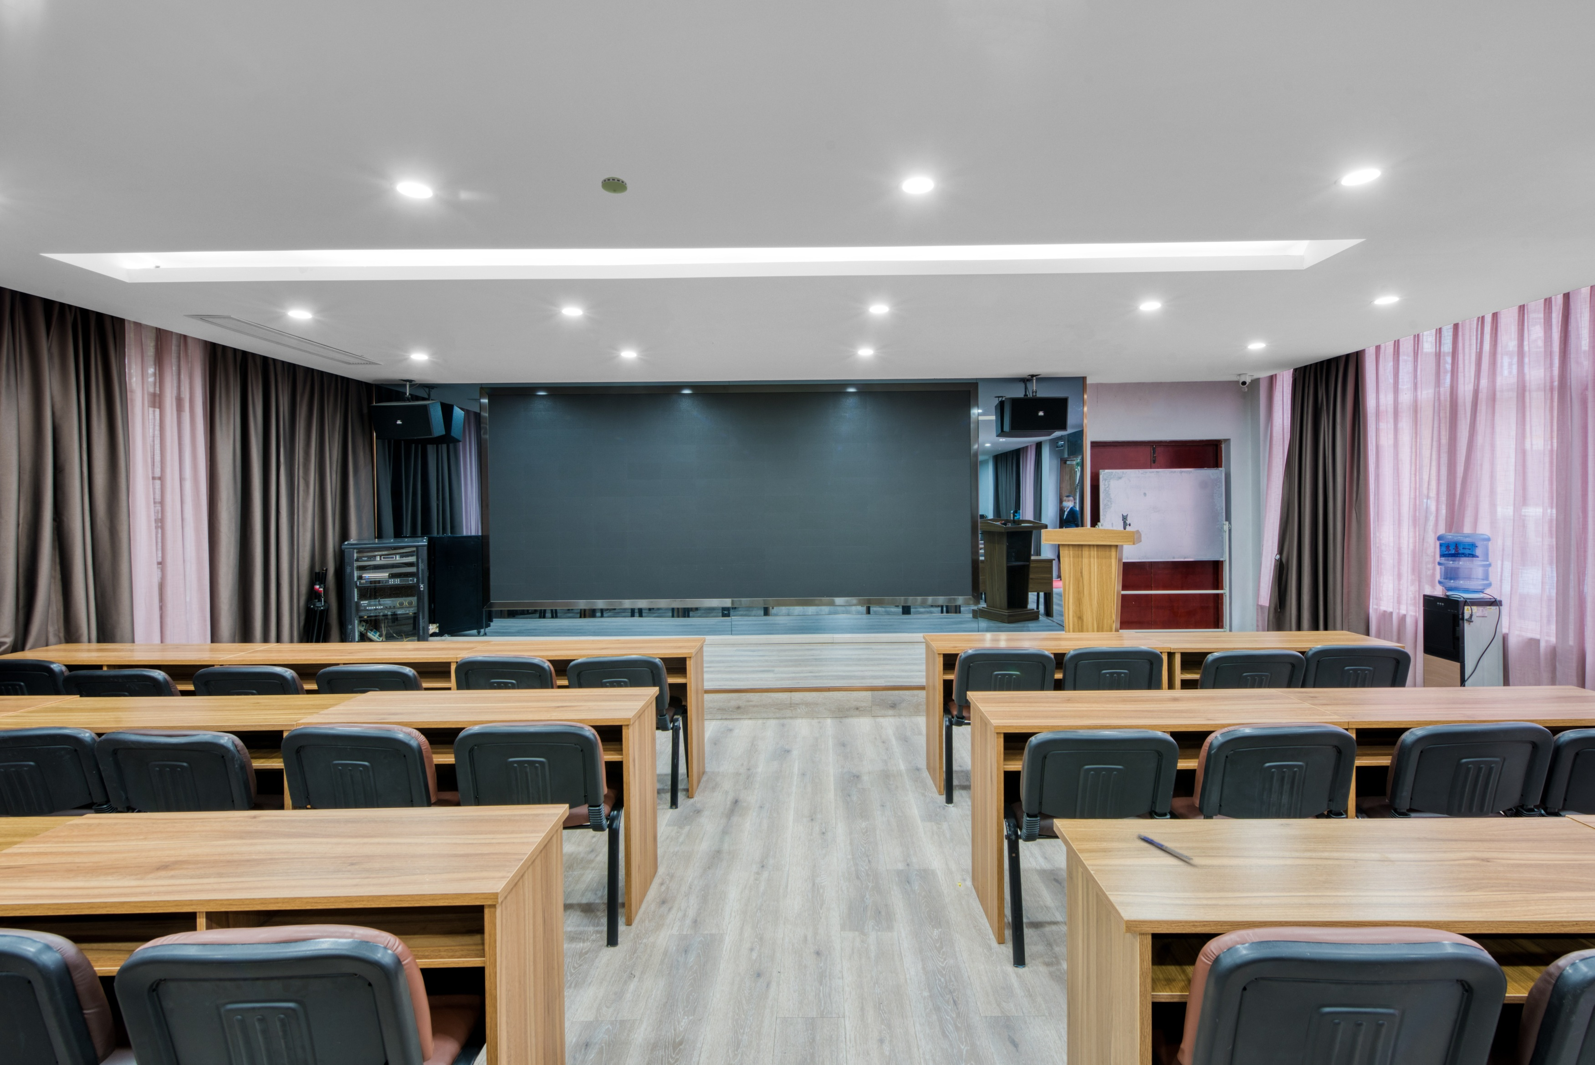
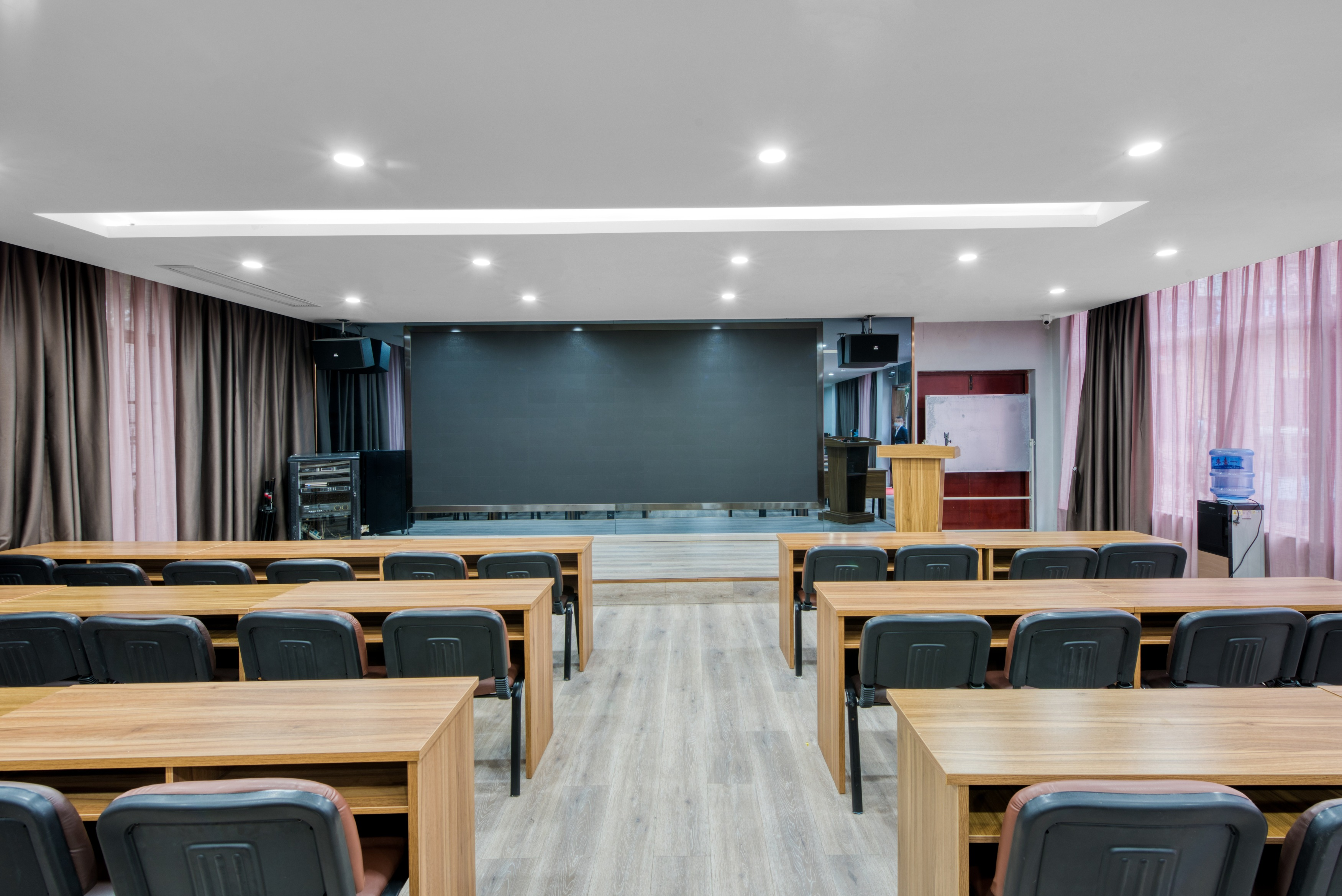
- smoke detector (614, 185)
- pen (1165, 847)
